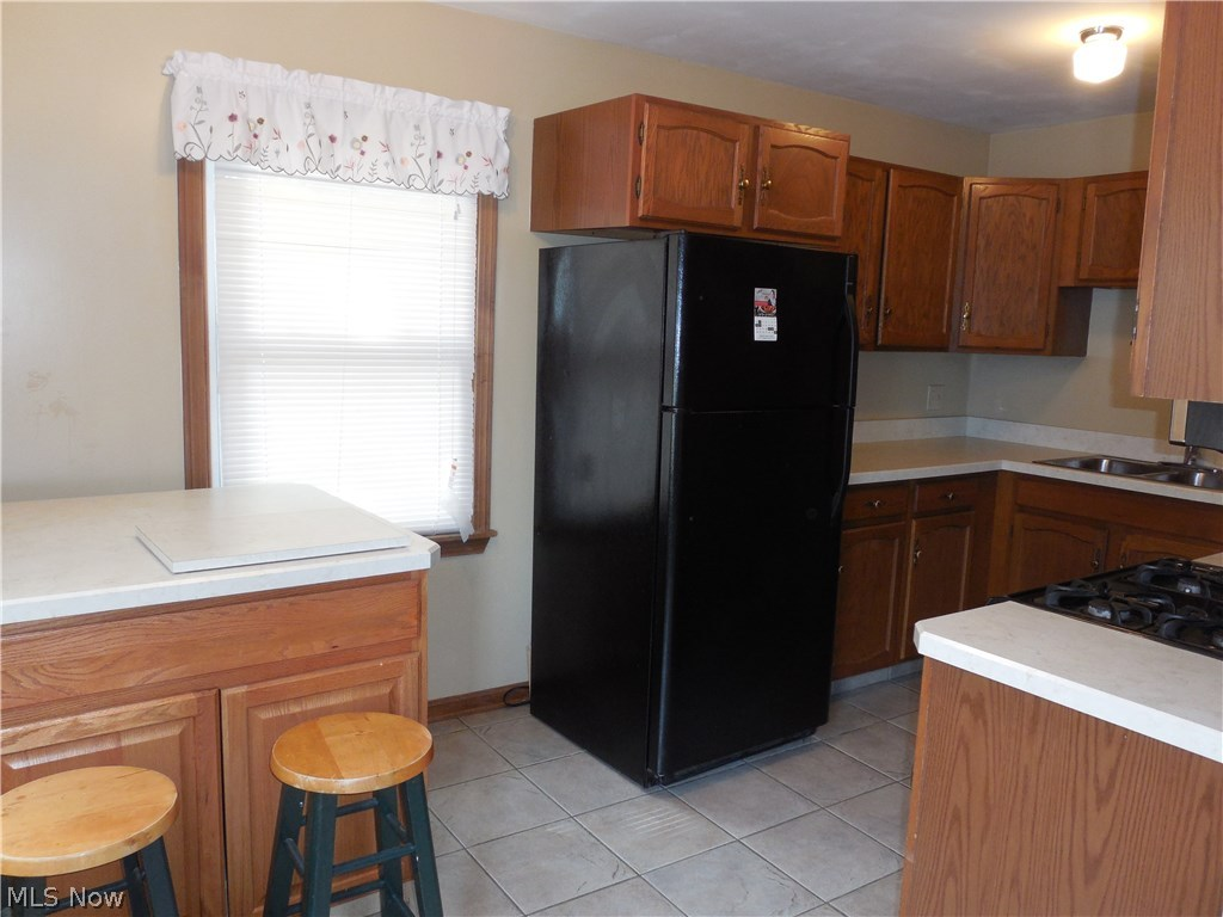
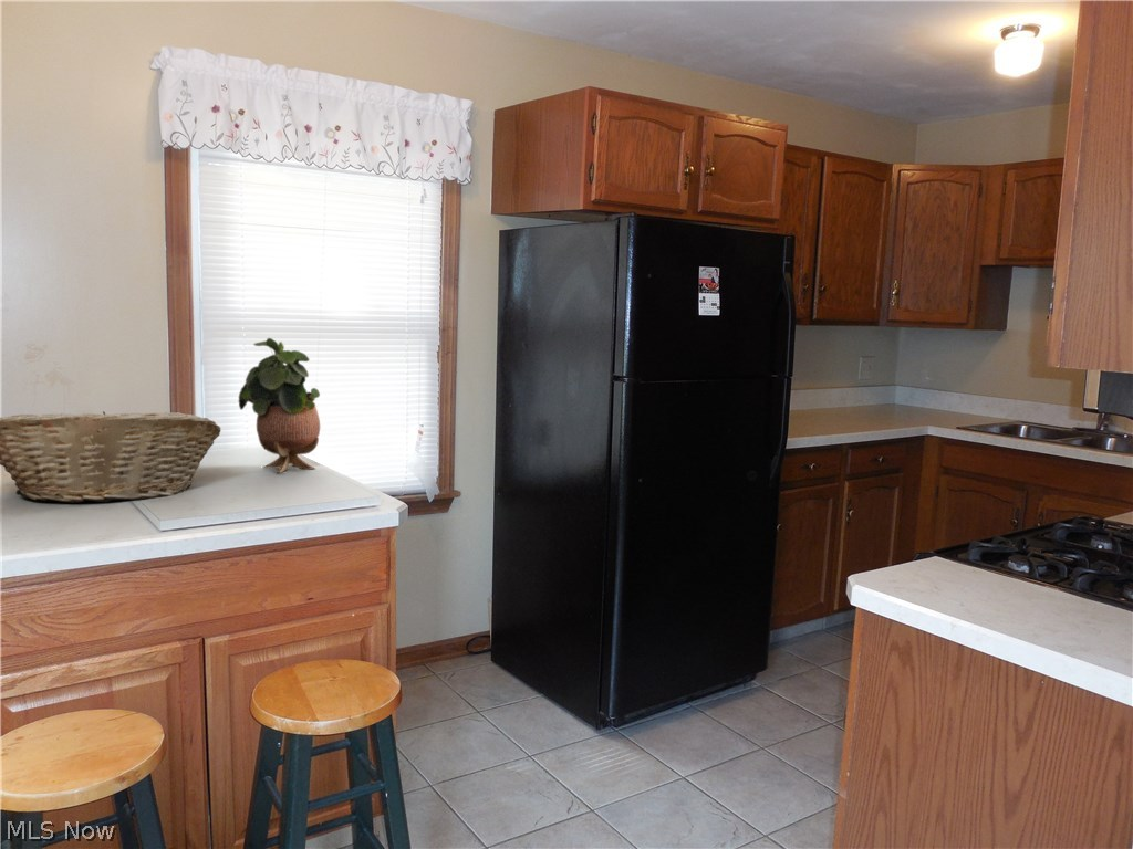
+ potted plant (280, 402)
+ fruit basket (105, 448)
